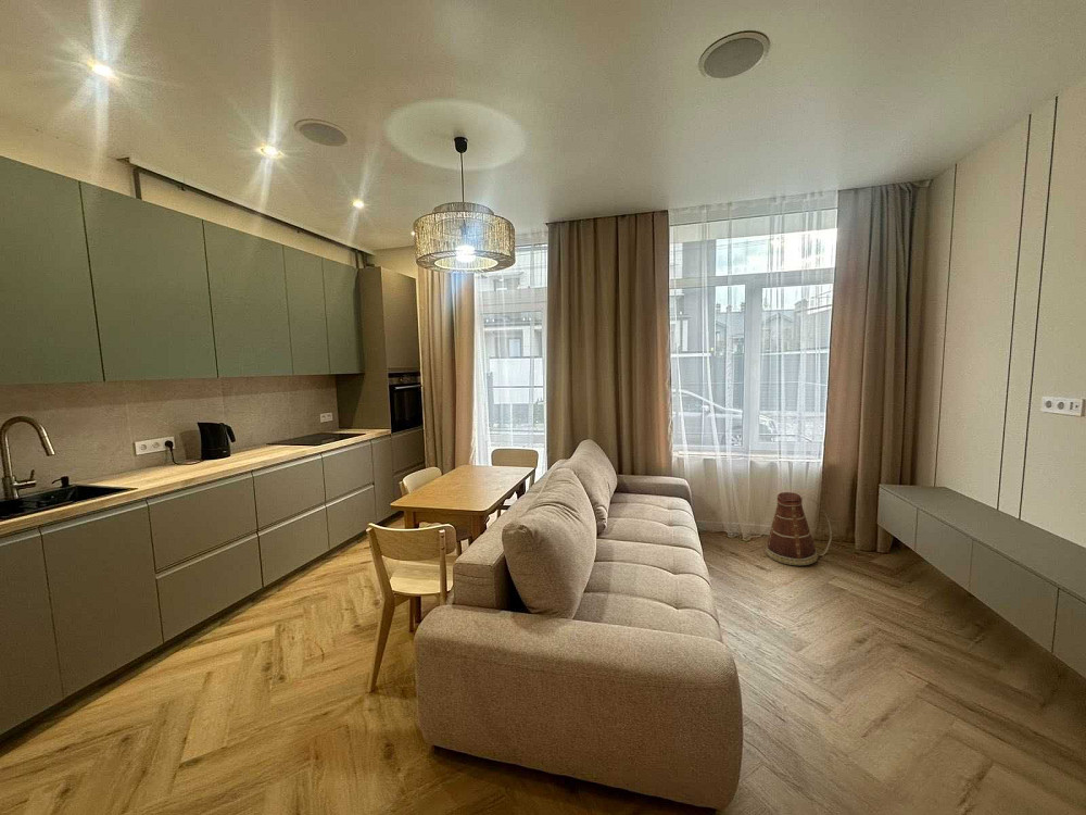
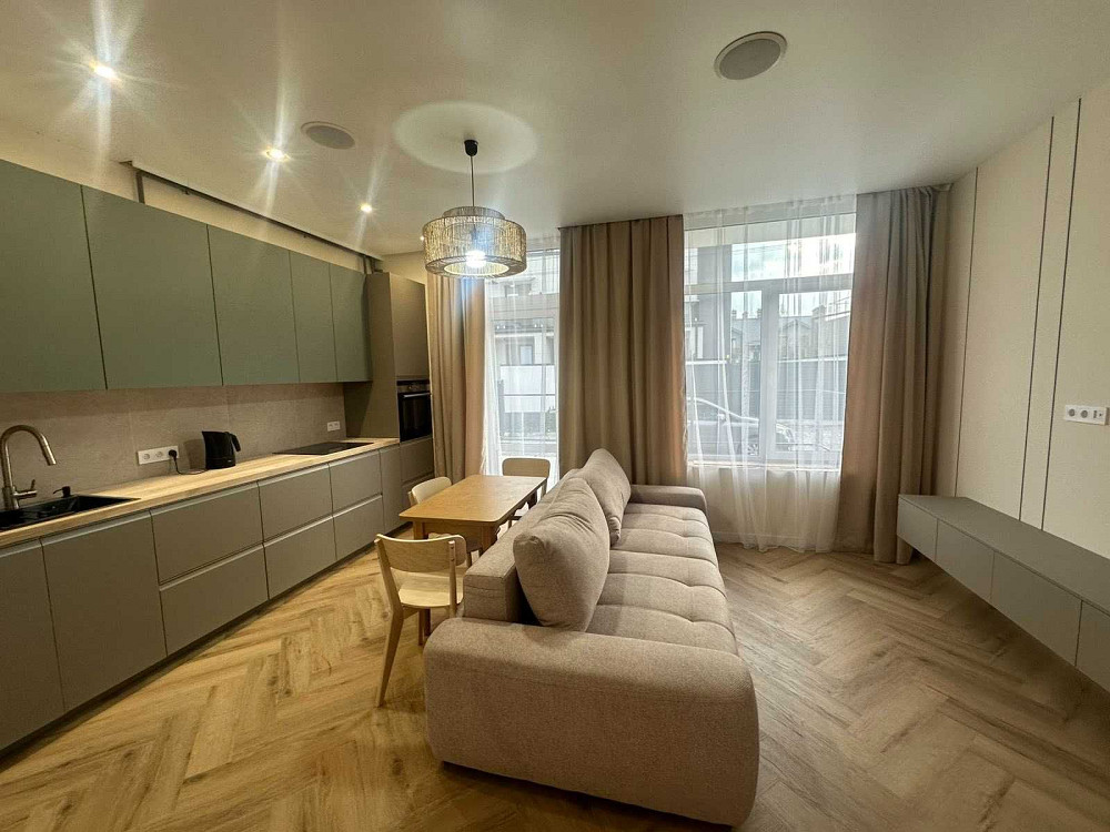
- basket (799, 522)
